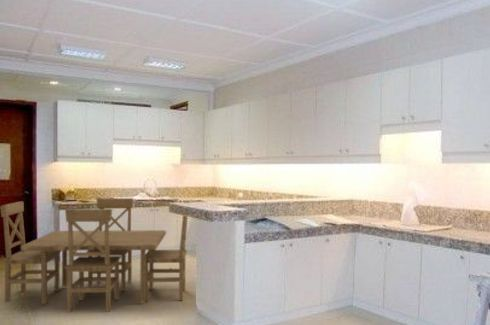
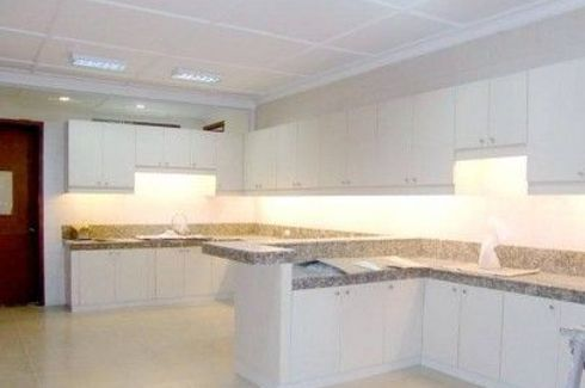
- dining set (100, 249)
